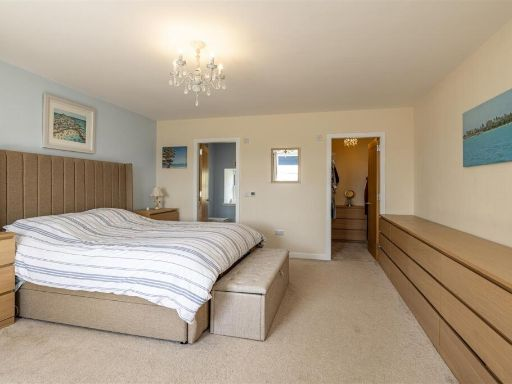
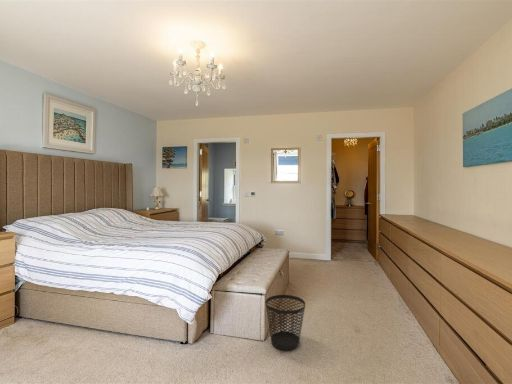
+ wastebasket (285, 321)
